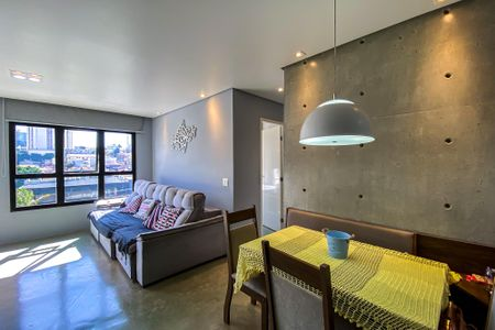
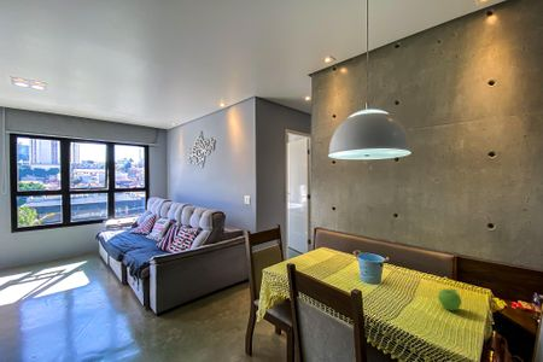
+ fruit (449, 298)
